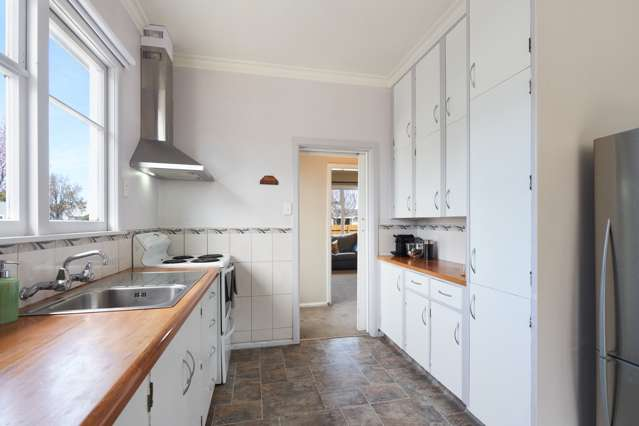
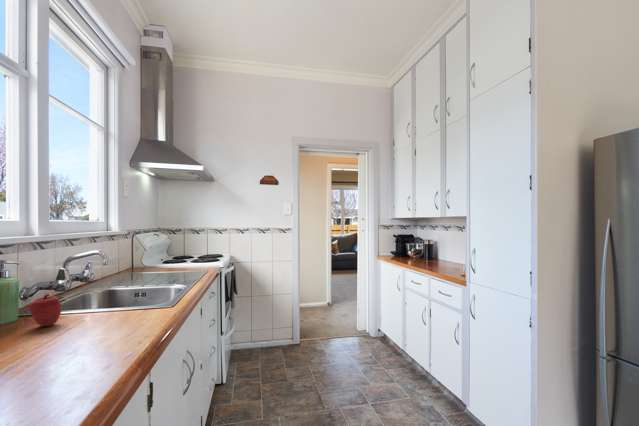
+ apple (45, 309)
